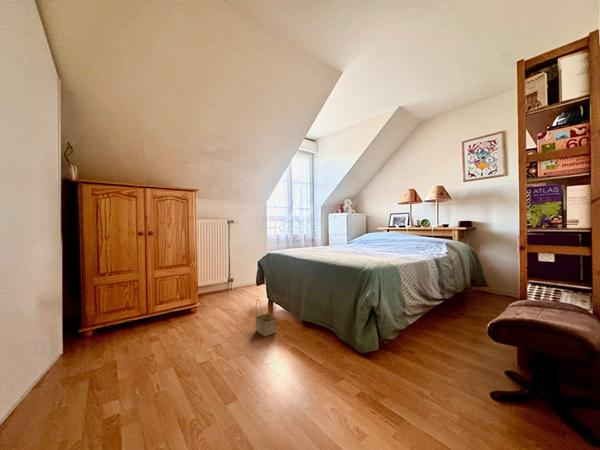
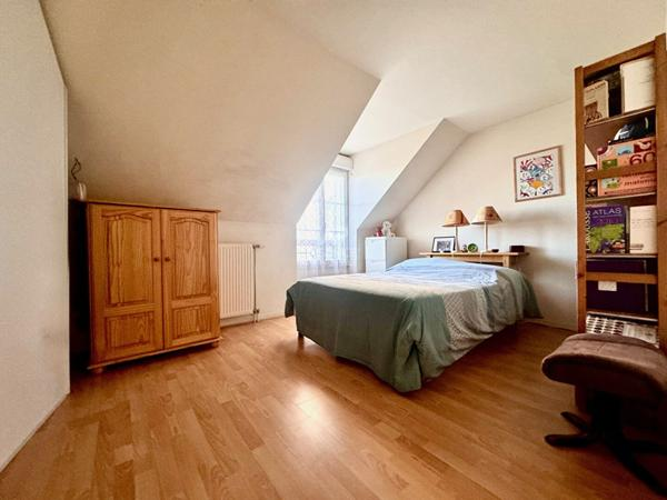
- basket (266, 314)
